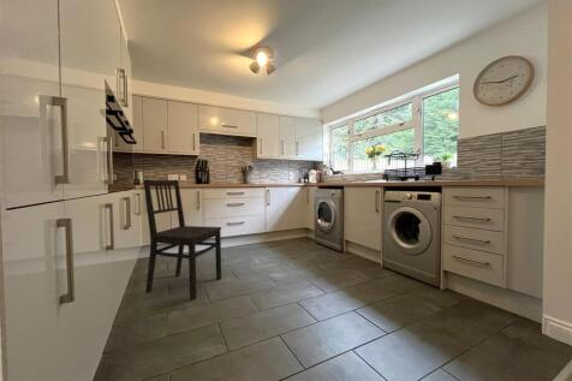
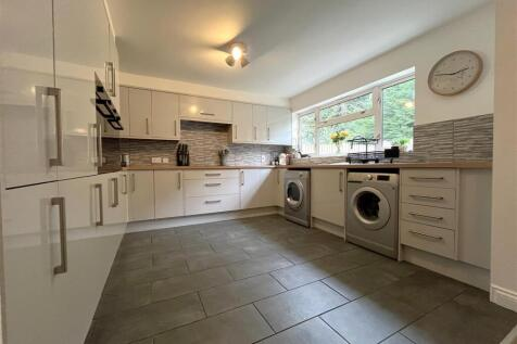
- dining chair (184, 232)
